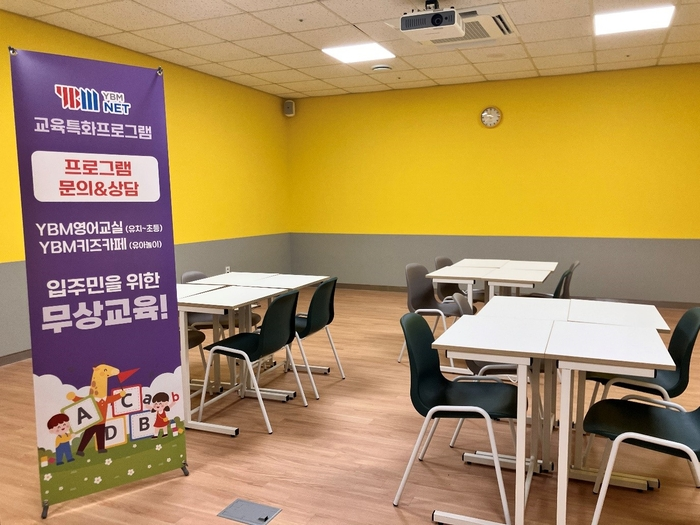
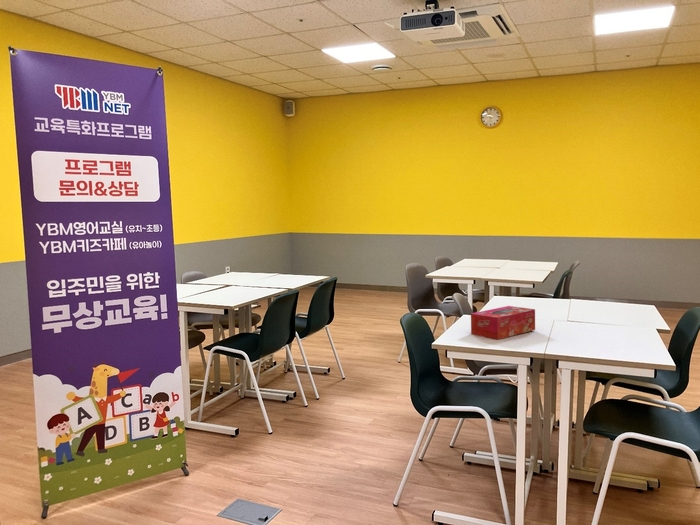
+ tissue box (503, 321)
